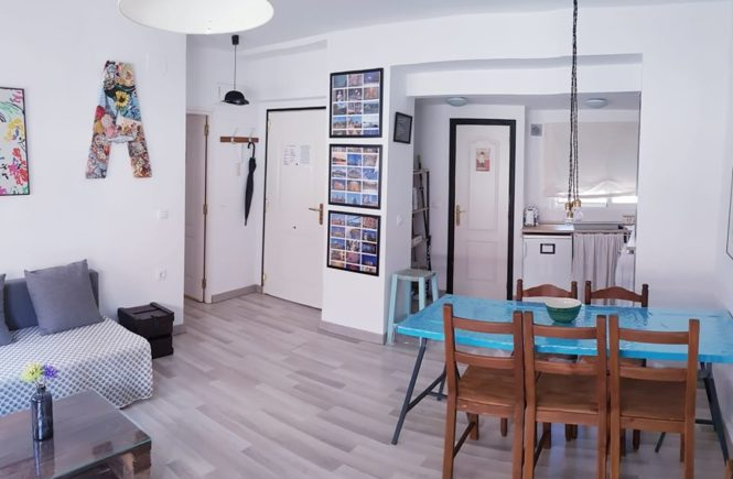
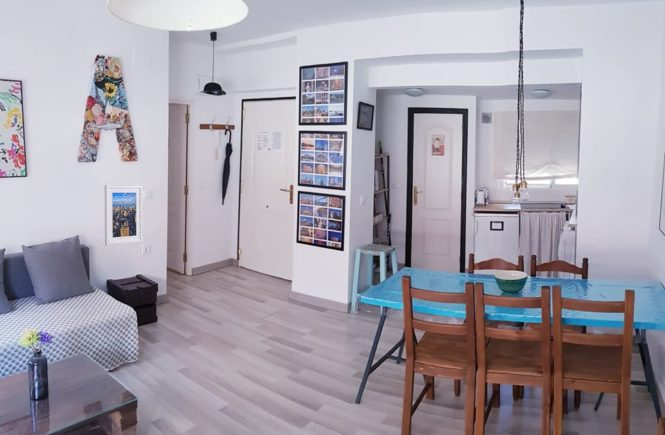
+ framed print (124, 214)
